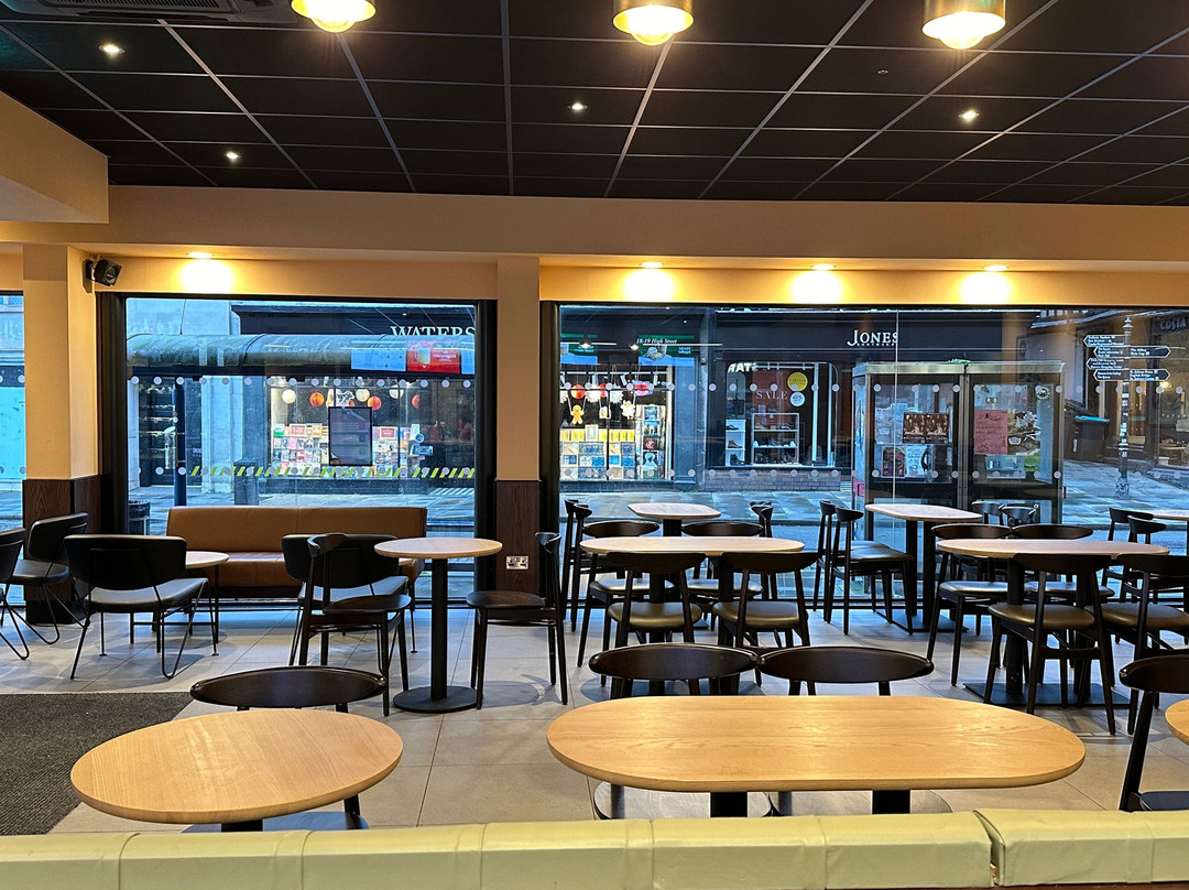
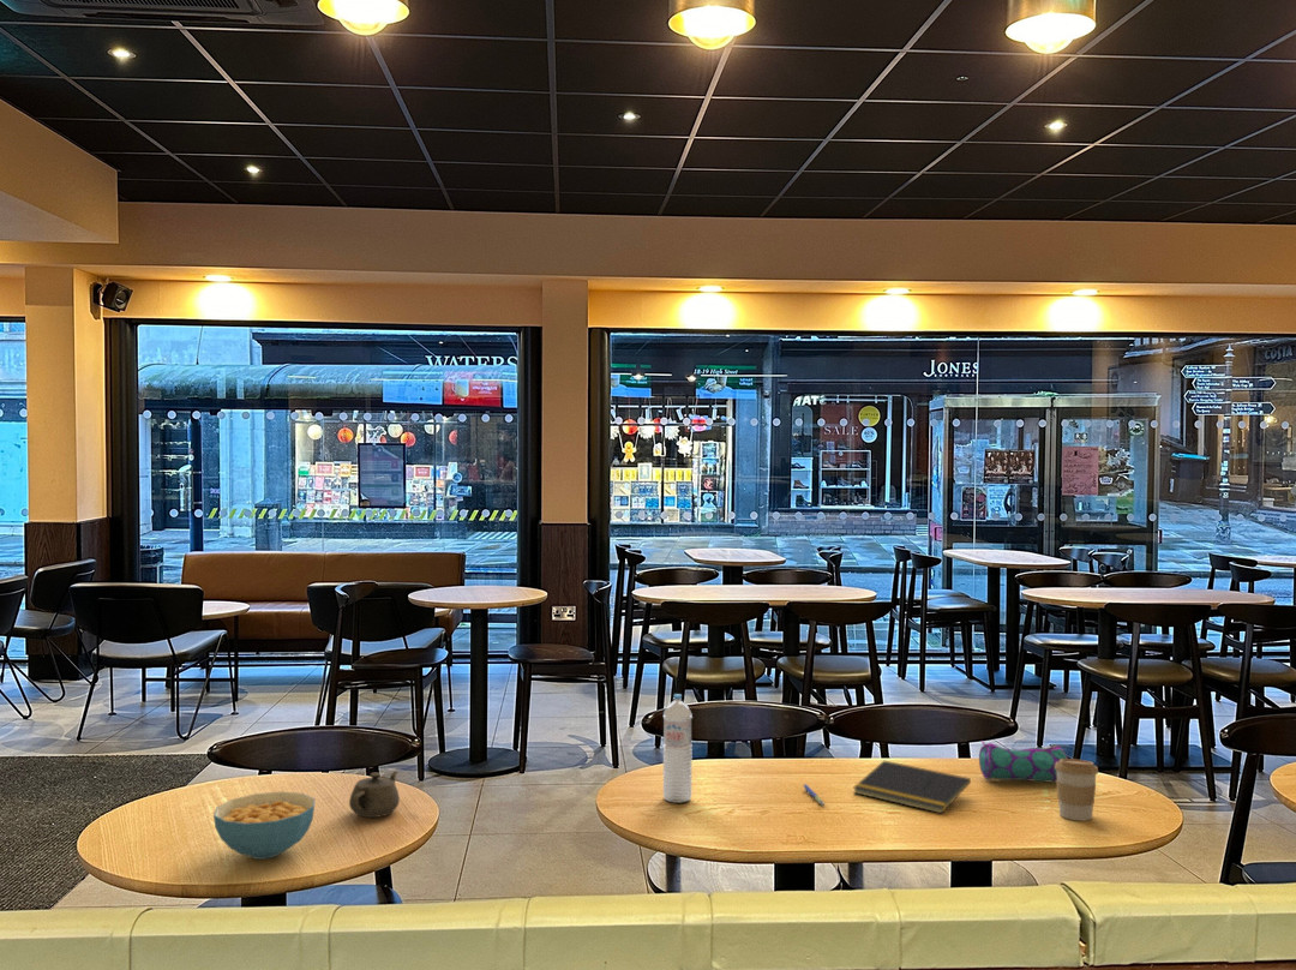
+ notepad (911, 785)
+ cereal bowl (265, 830)
+ coffee cup (1075, 788)
+ teapot (376, 791)
+ water bottle (677, 747)
+ pencil case (1022, 761)
+ pen (814, 795)
